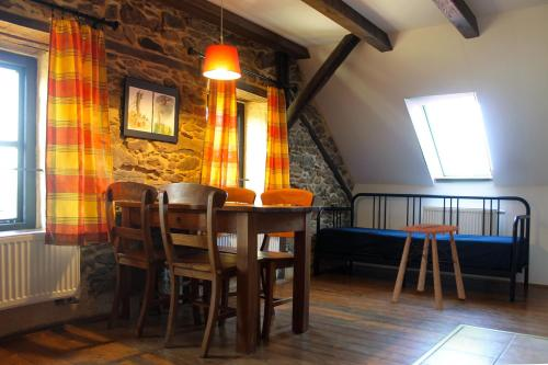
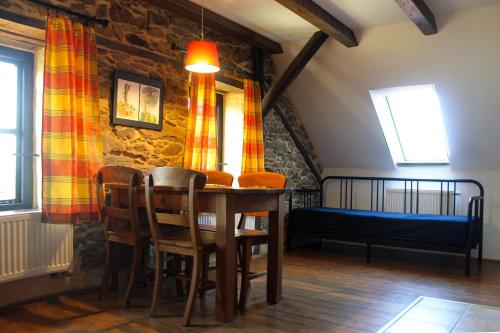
- side table (429, 263)
